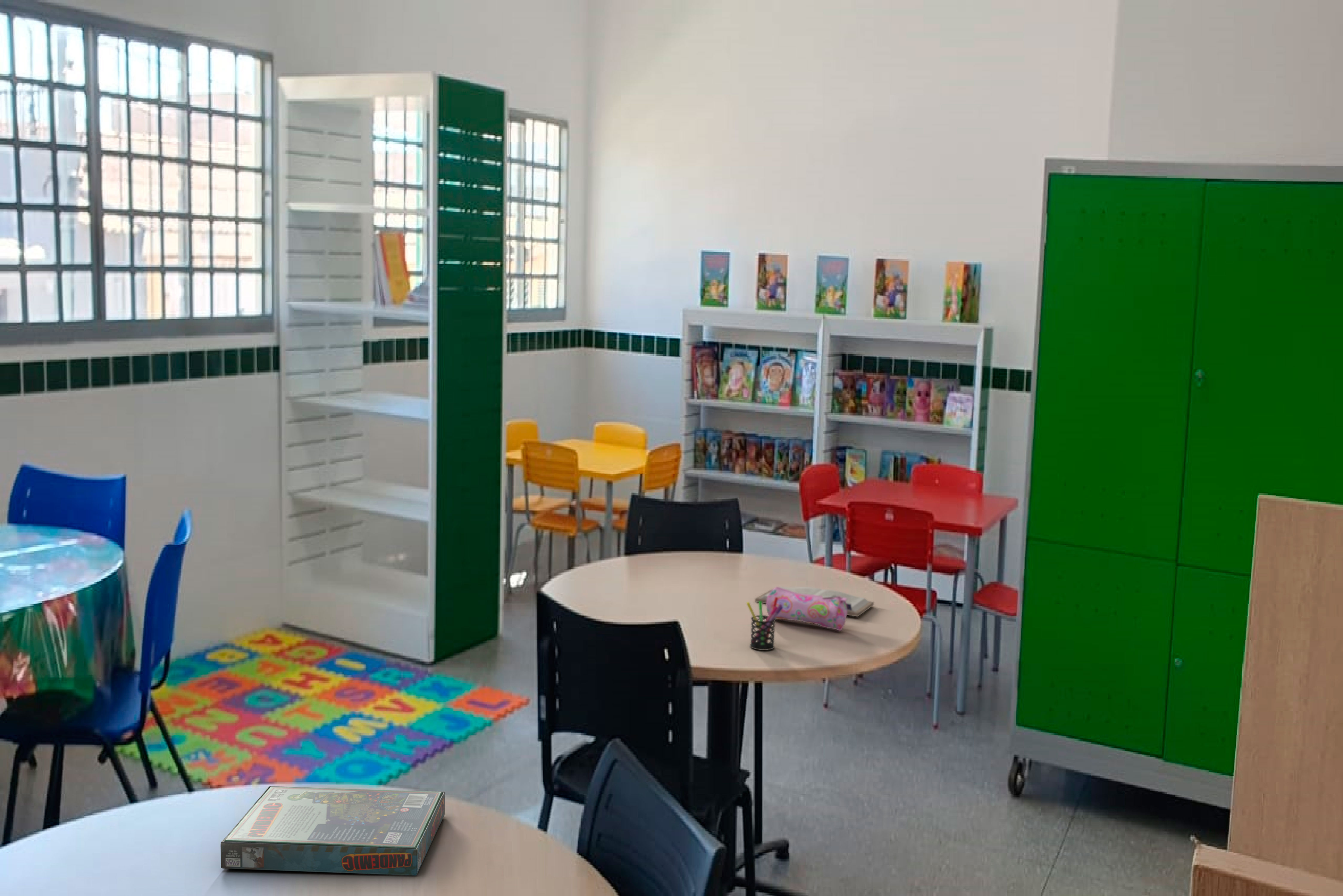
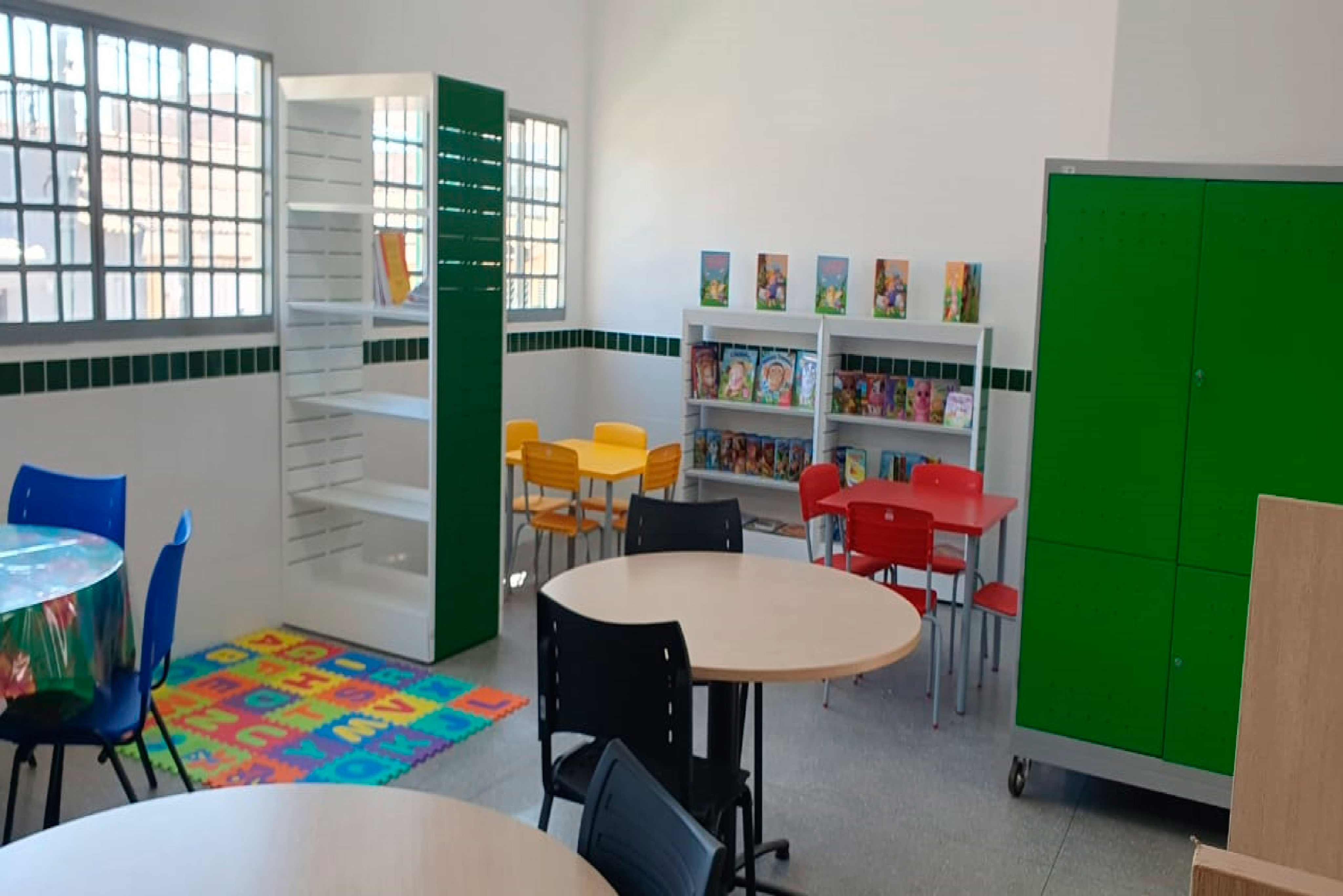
- board game (339, 828)
- pen holder (764, 621)
- pencil case (808, 607)
- book (816, 595)
